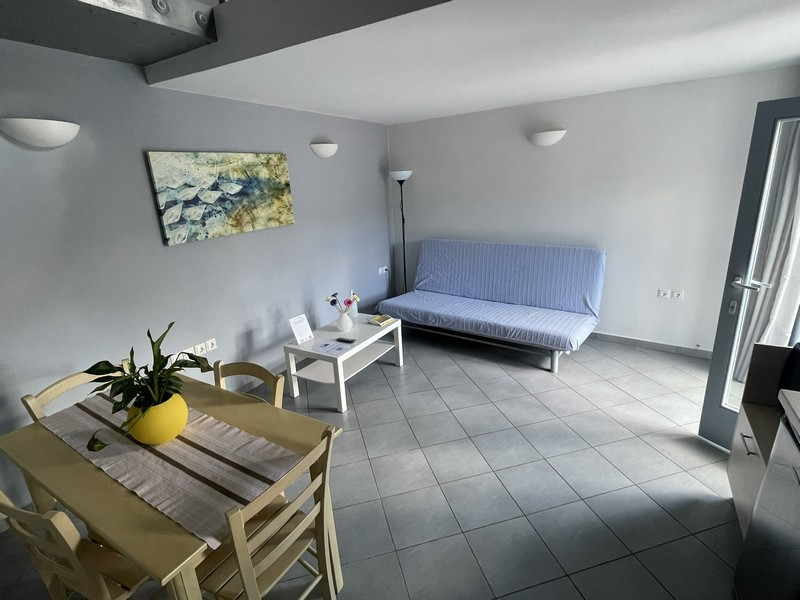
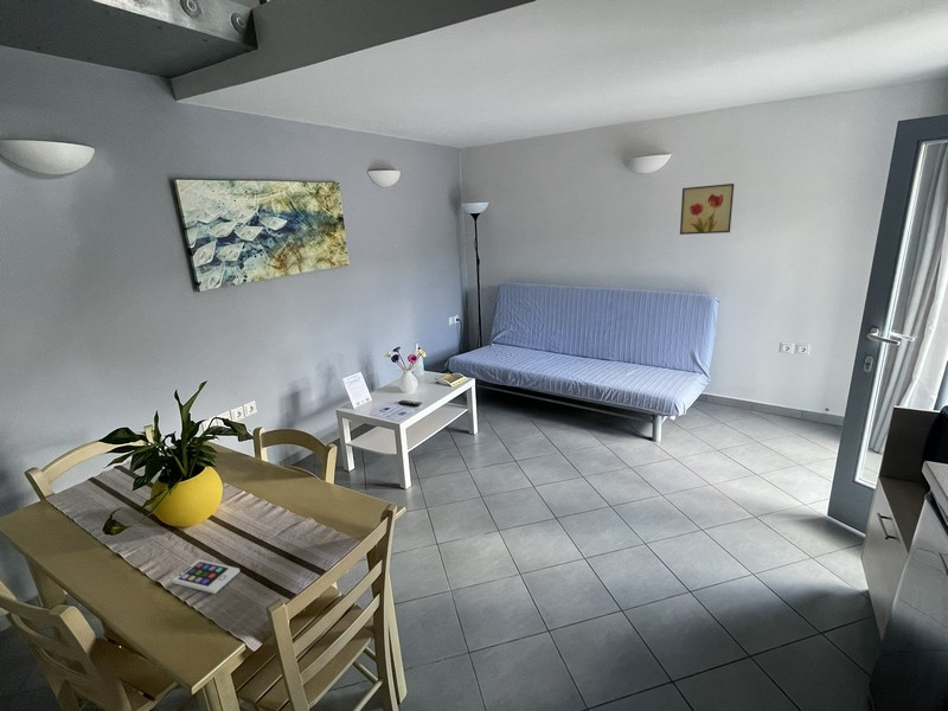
+ smartphone (206, 575)
+ wall art (705, 210)
